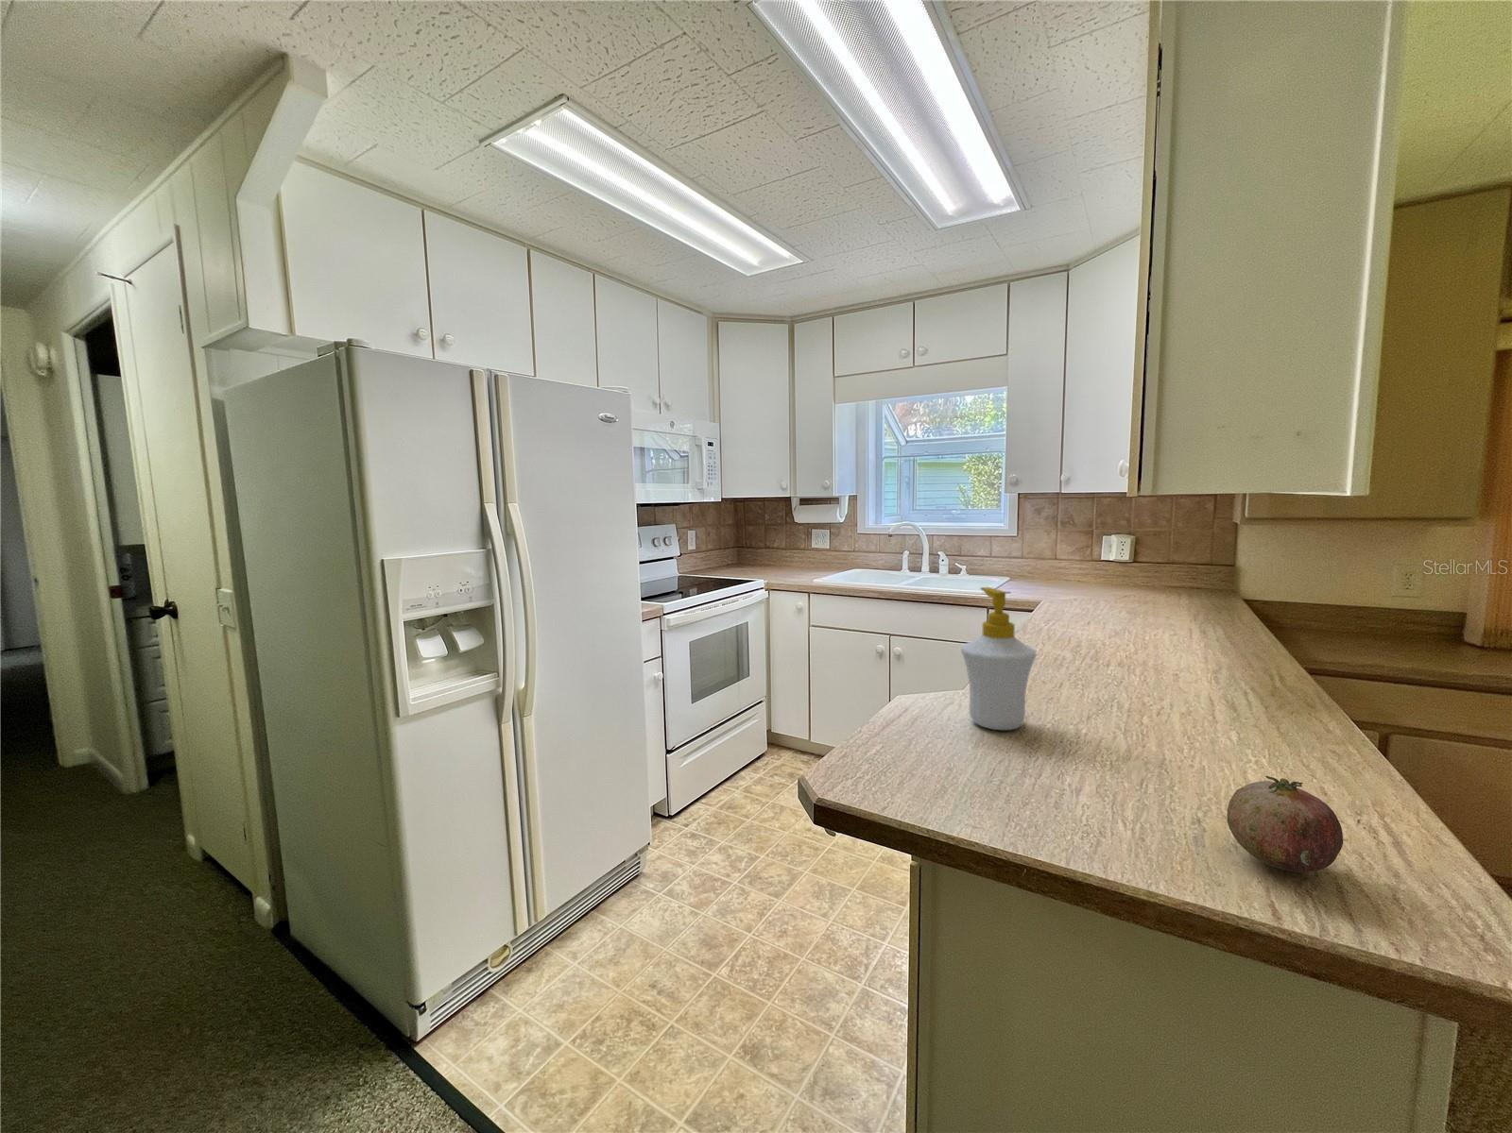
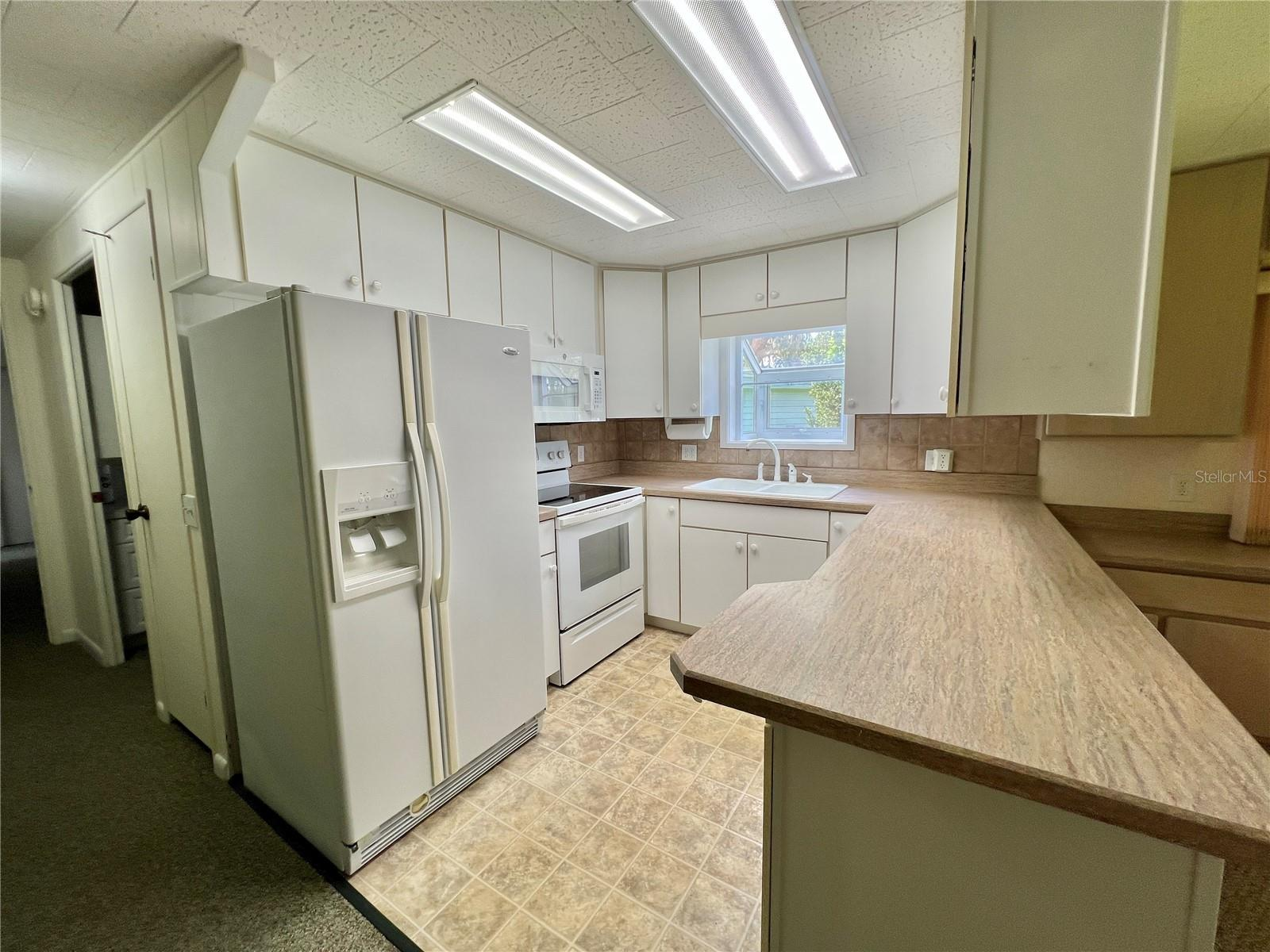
- fruit (1282, 821)
- soap bottle (996, 657)
